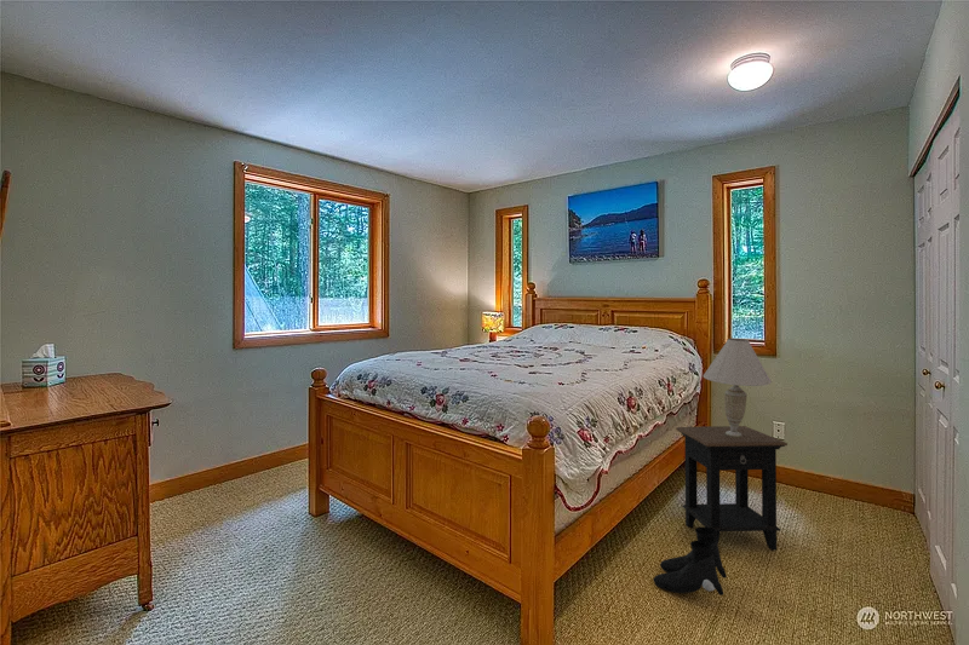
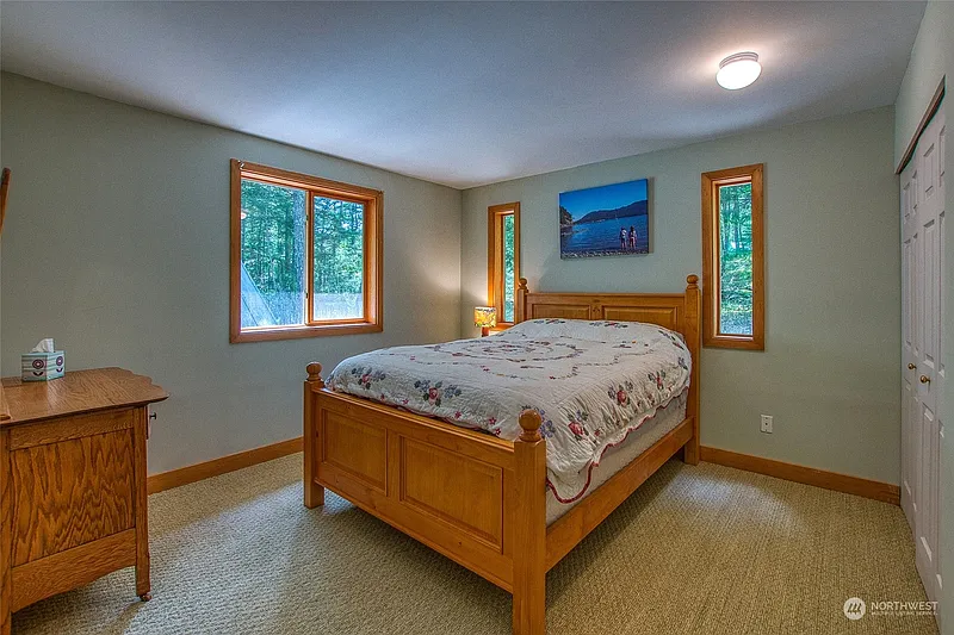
- boots (689, 557)
- side table (735, 485)
- table lamp (733, 386)
